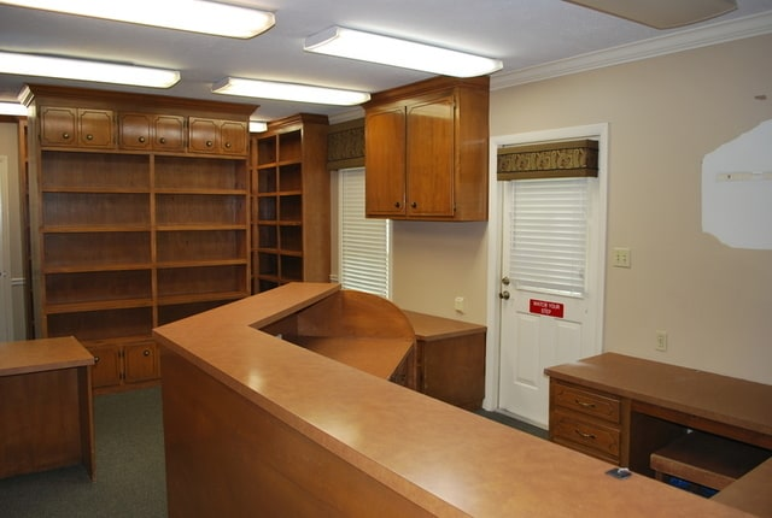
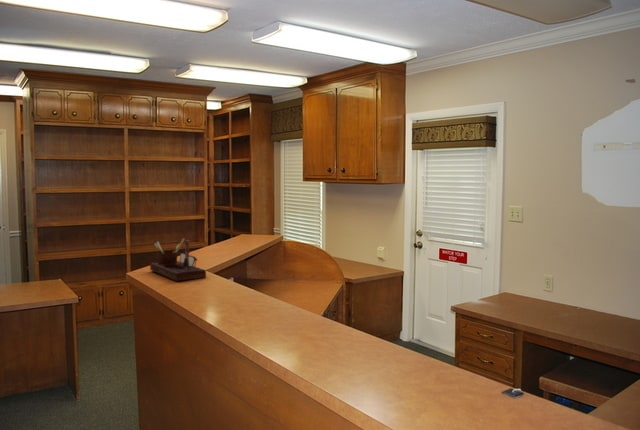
+ desk organizer (176, 255)
